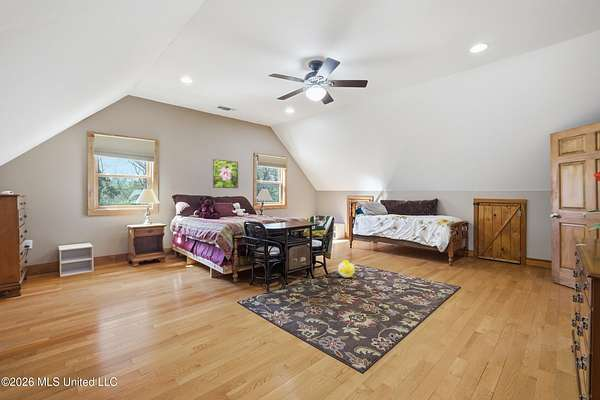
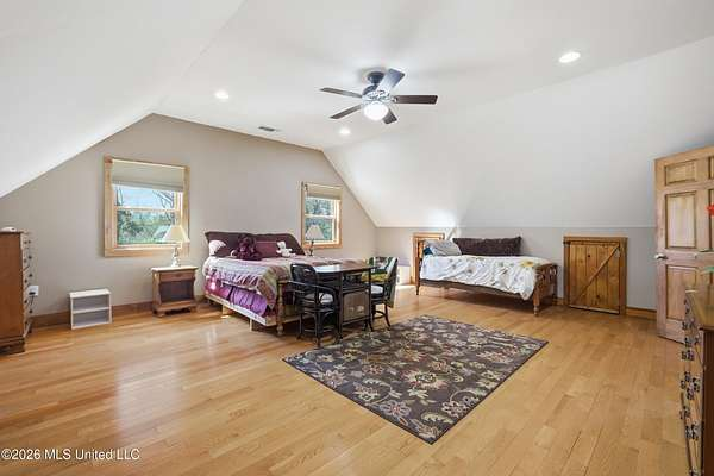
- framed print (225, 174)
- ball (346, 269)
